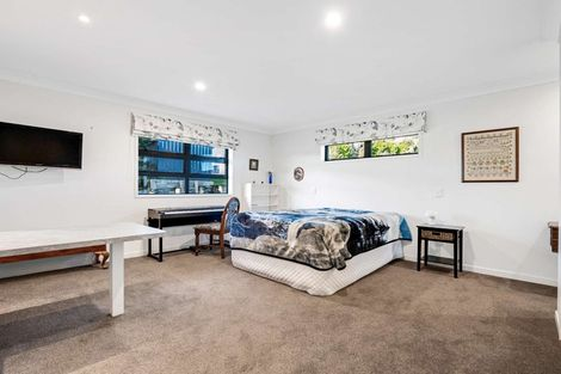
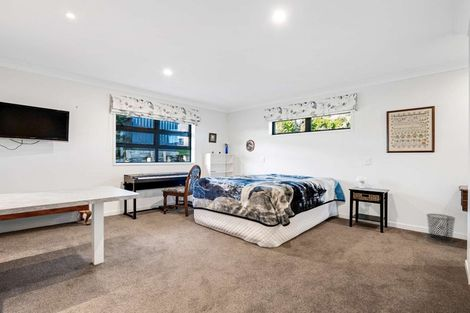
+ waste bin (440, 227)
